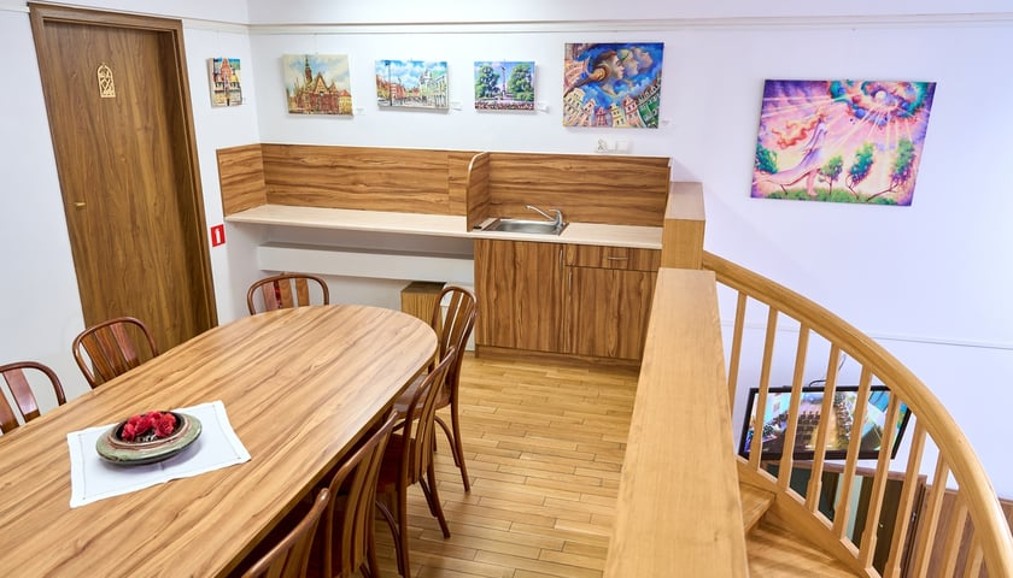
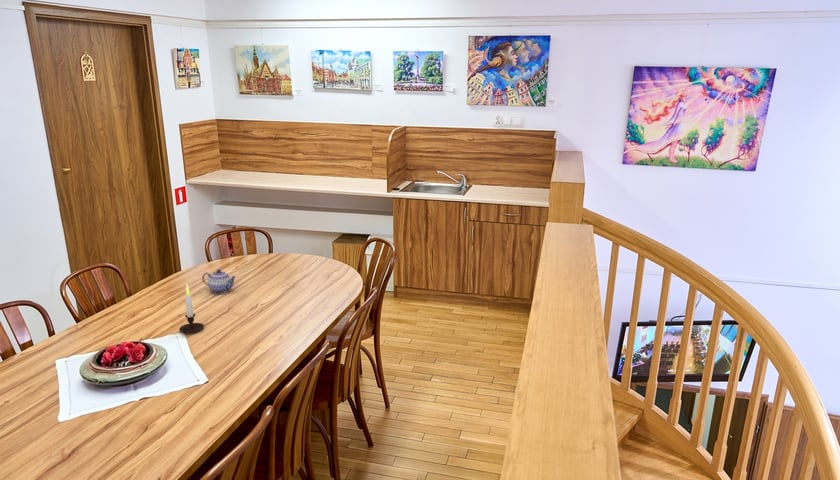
+ teapot (219, 280)
+ candle (188, 307)
